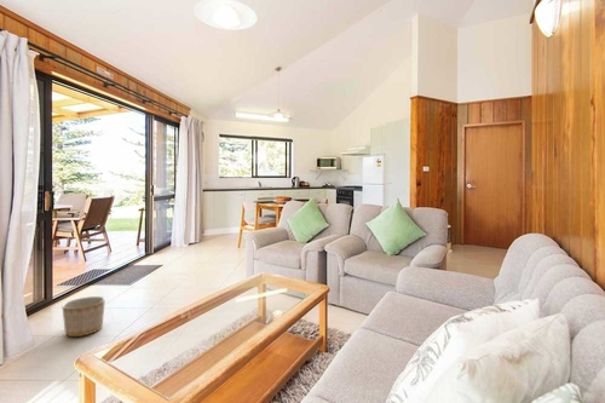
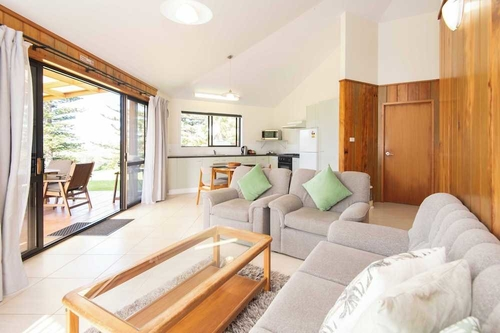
- planter (83, 316)
